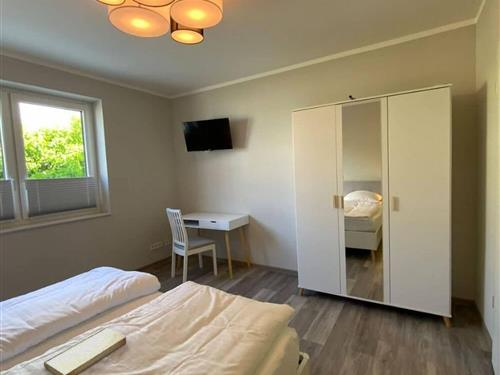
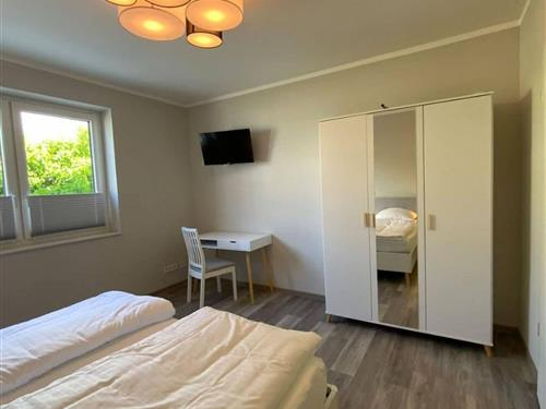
- book (87, 351)
